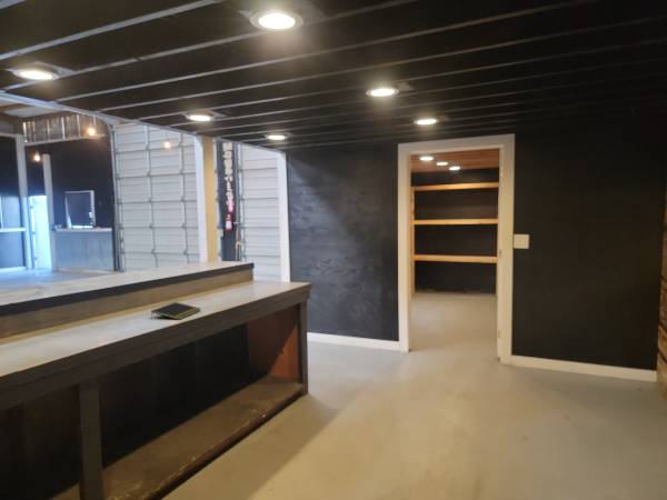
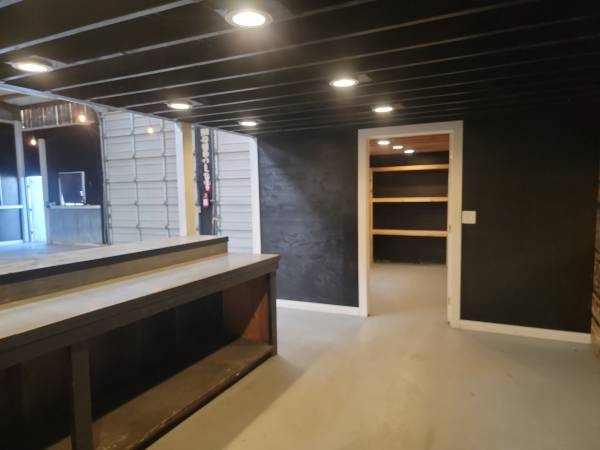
- notepad (177, 310)
